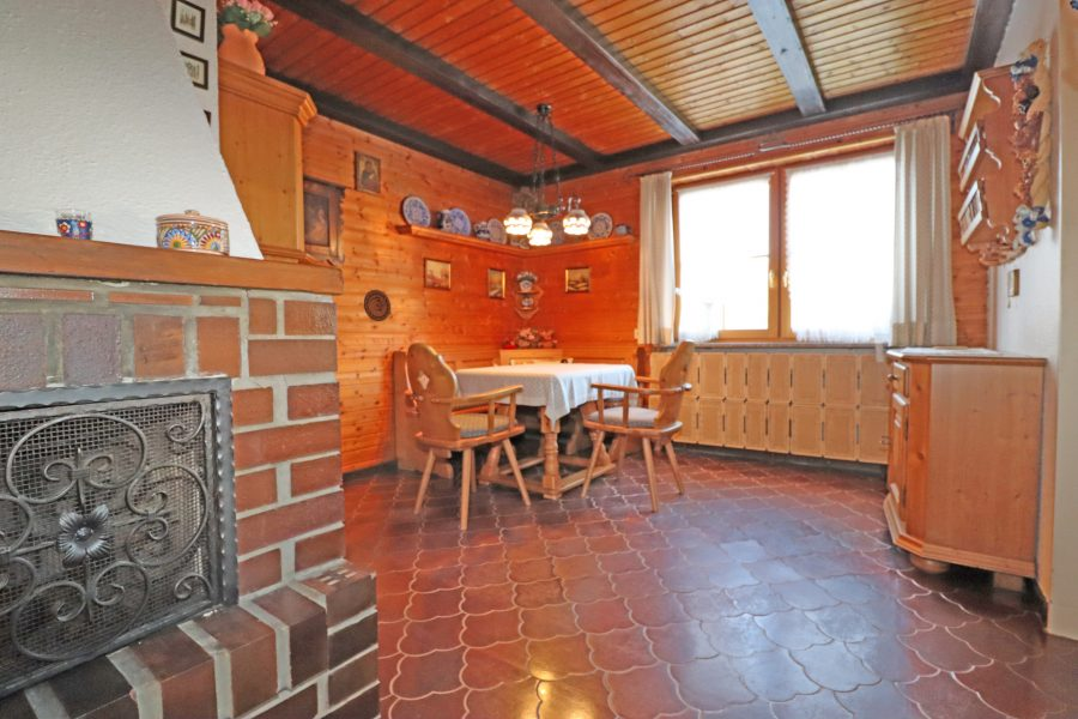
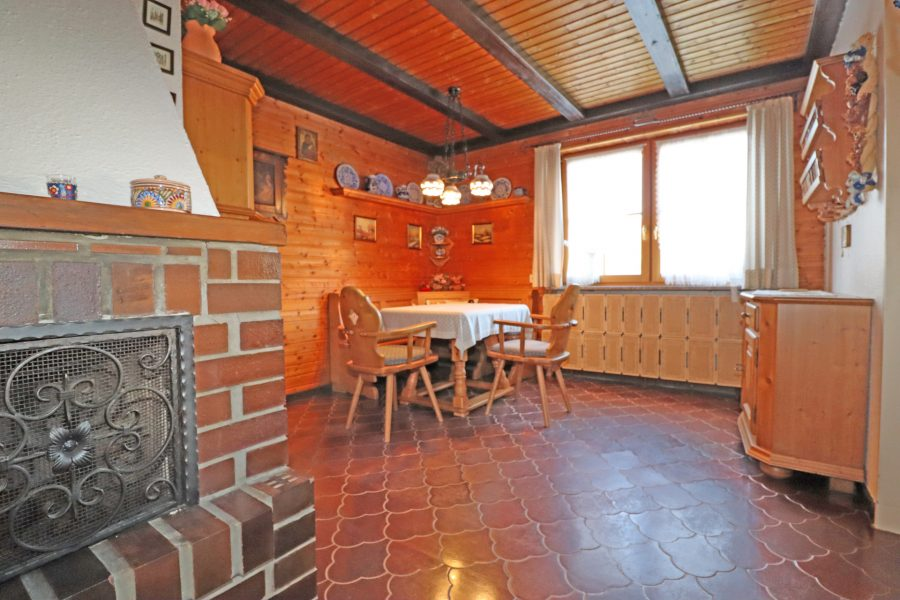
- decorative plate (376, 306)
